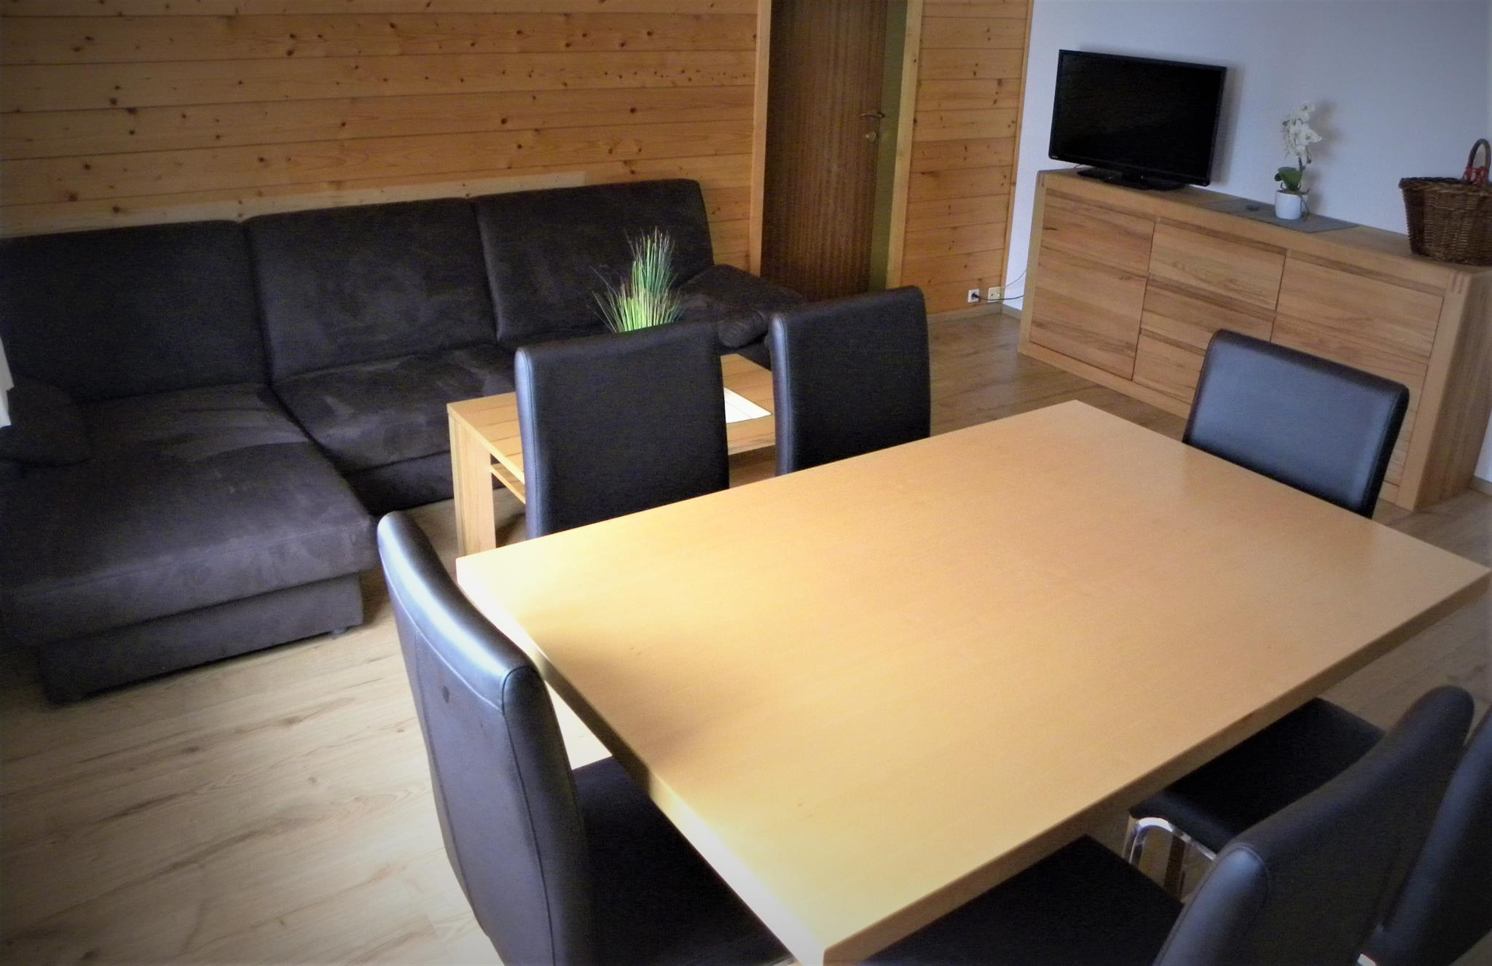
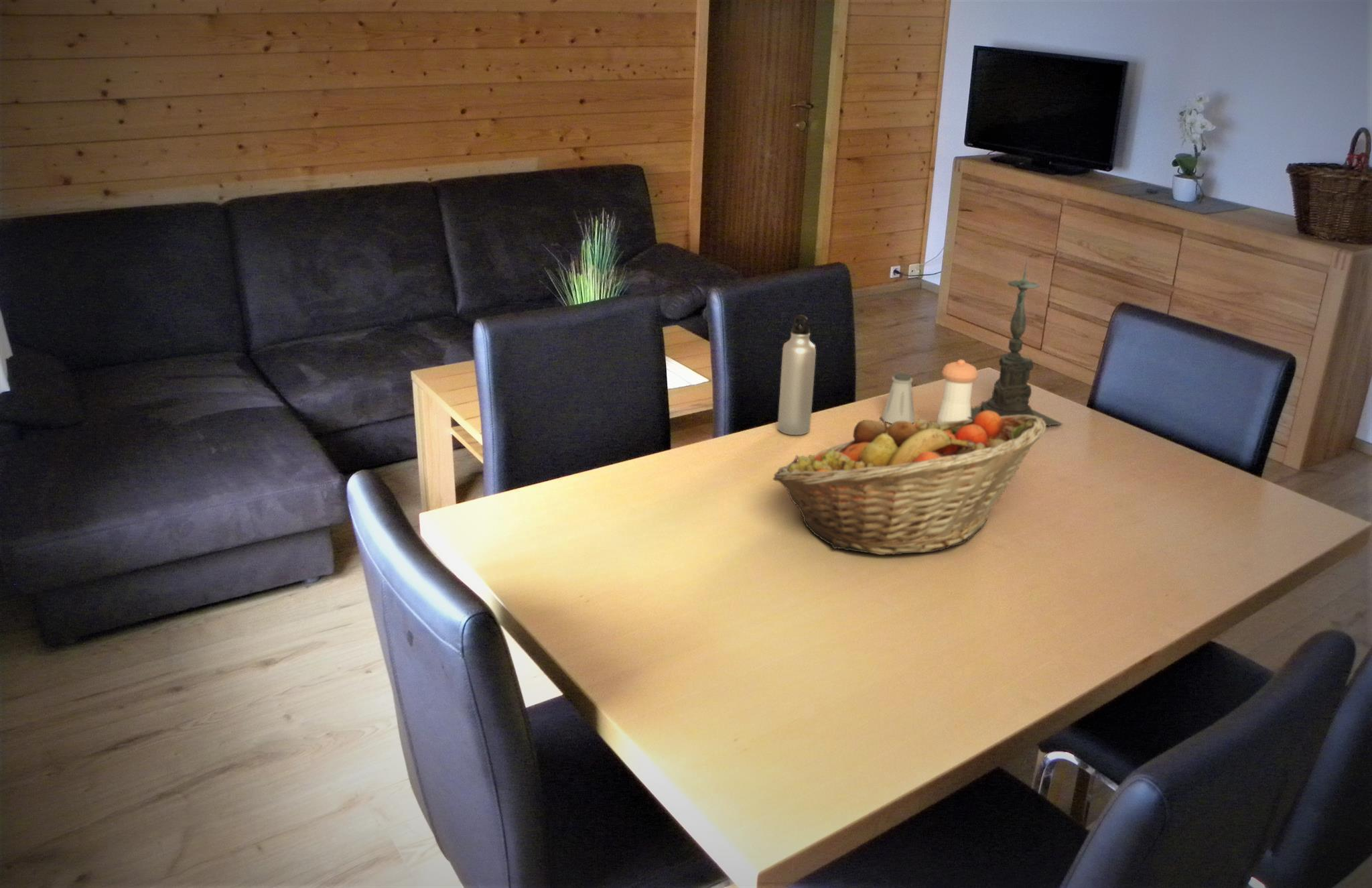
+ saltshaker (900, 397)
+ candle holder (1016, 340)
+ pepper shaker (955, 405)
+ fruit basket (909, 468)
+ water bottle (797, 374)
